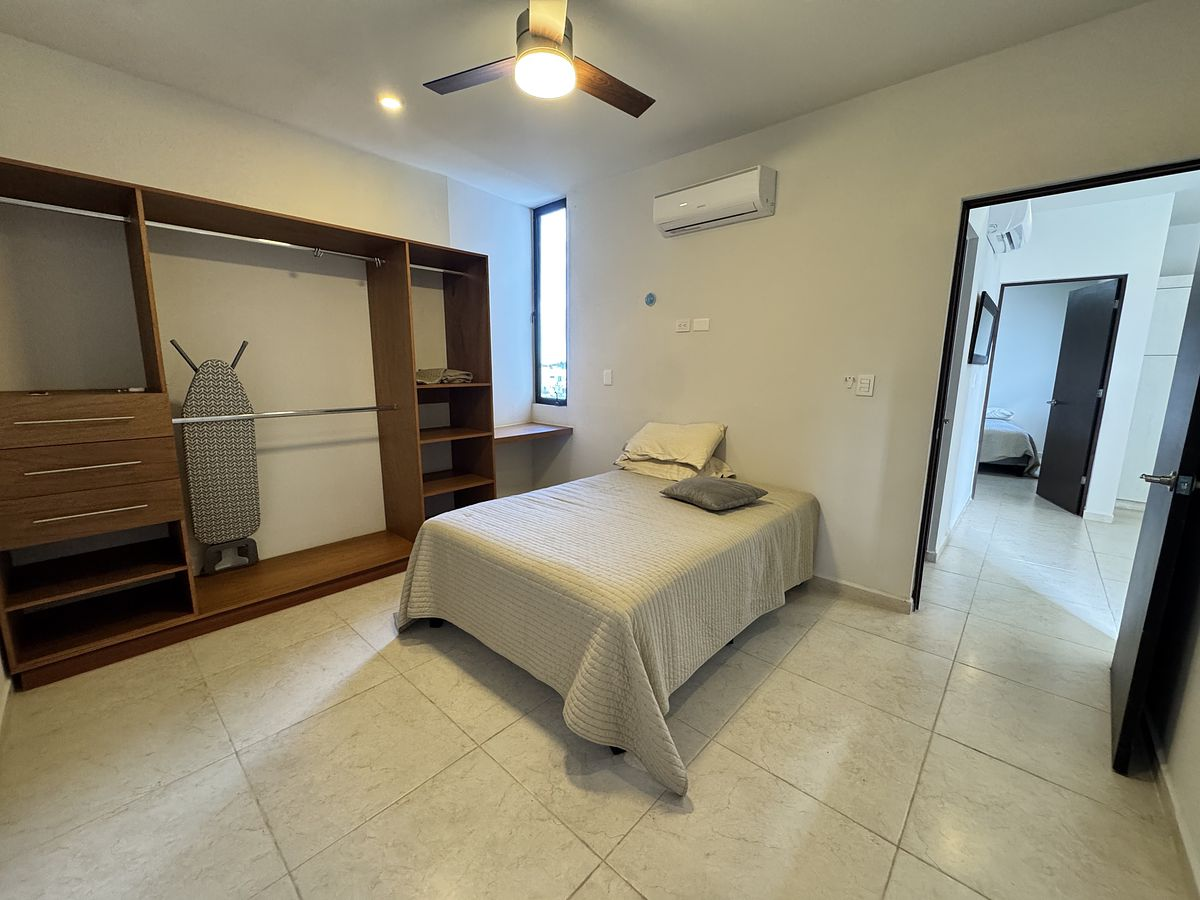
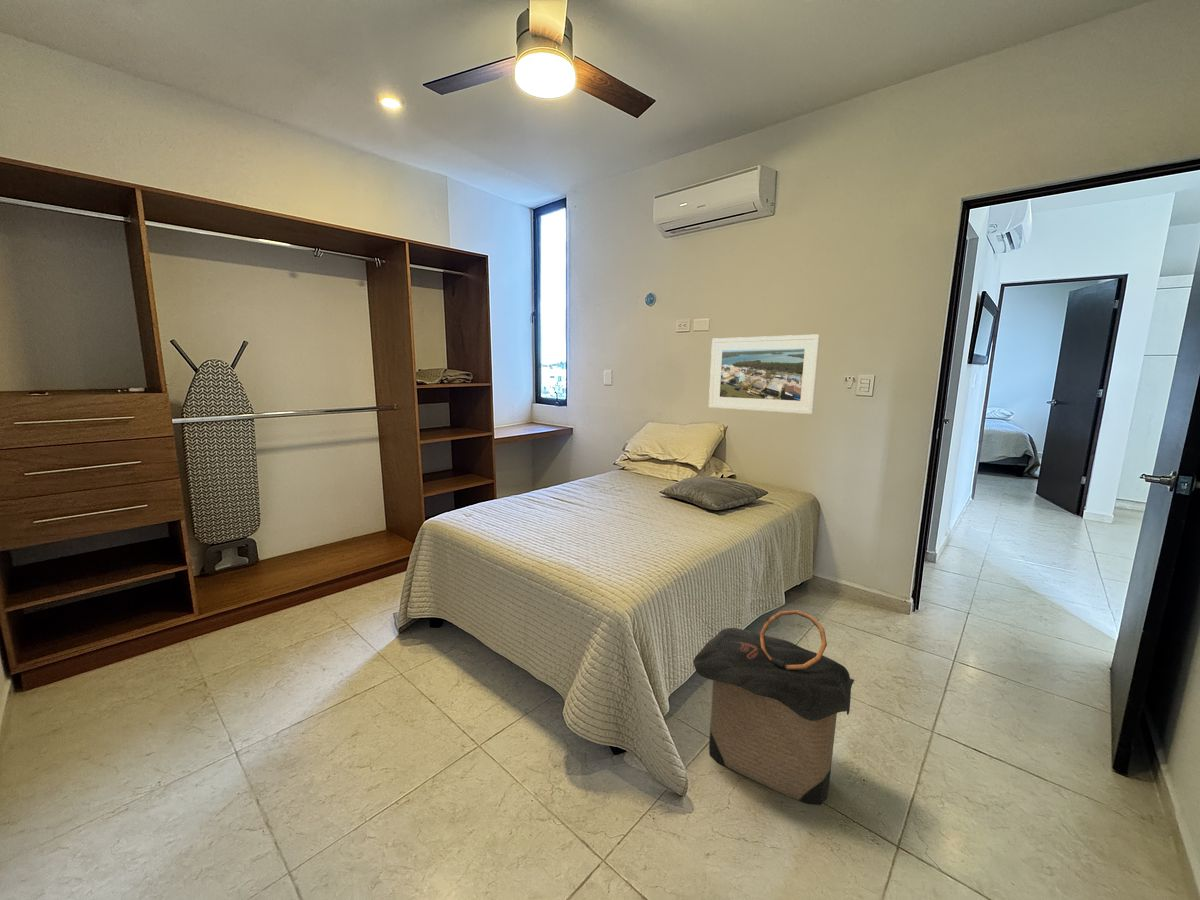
+ laundry hamper (768, 692)
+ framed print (759, 374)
